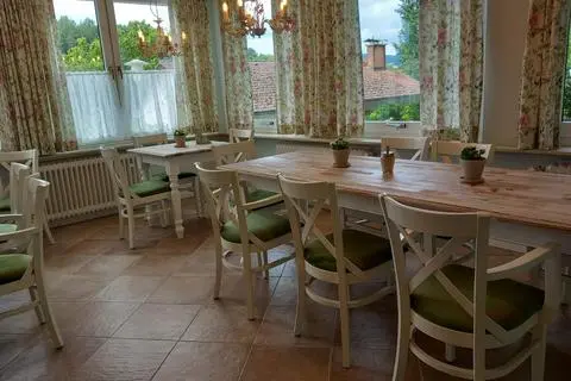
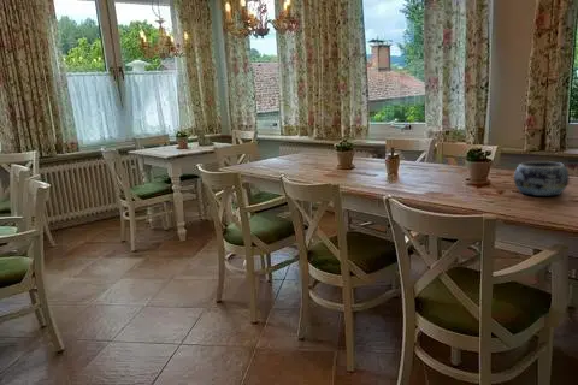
+ decorative bowl (541, 178)
